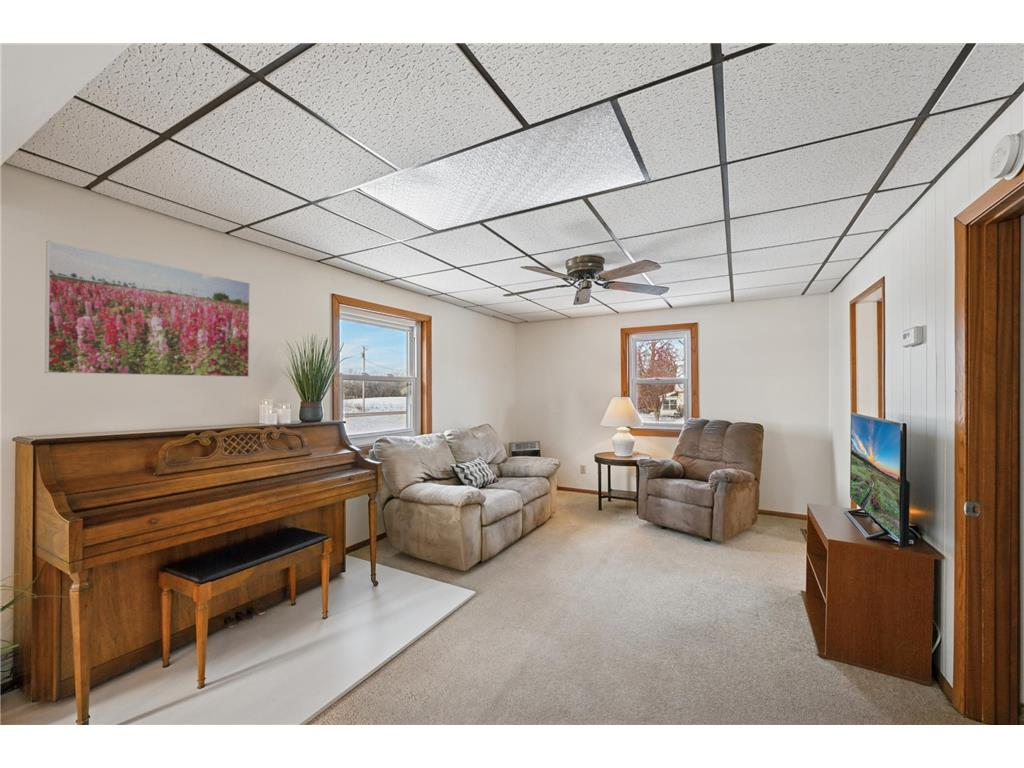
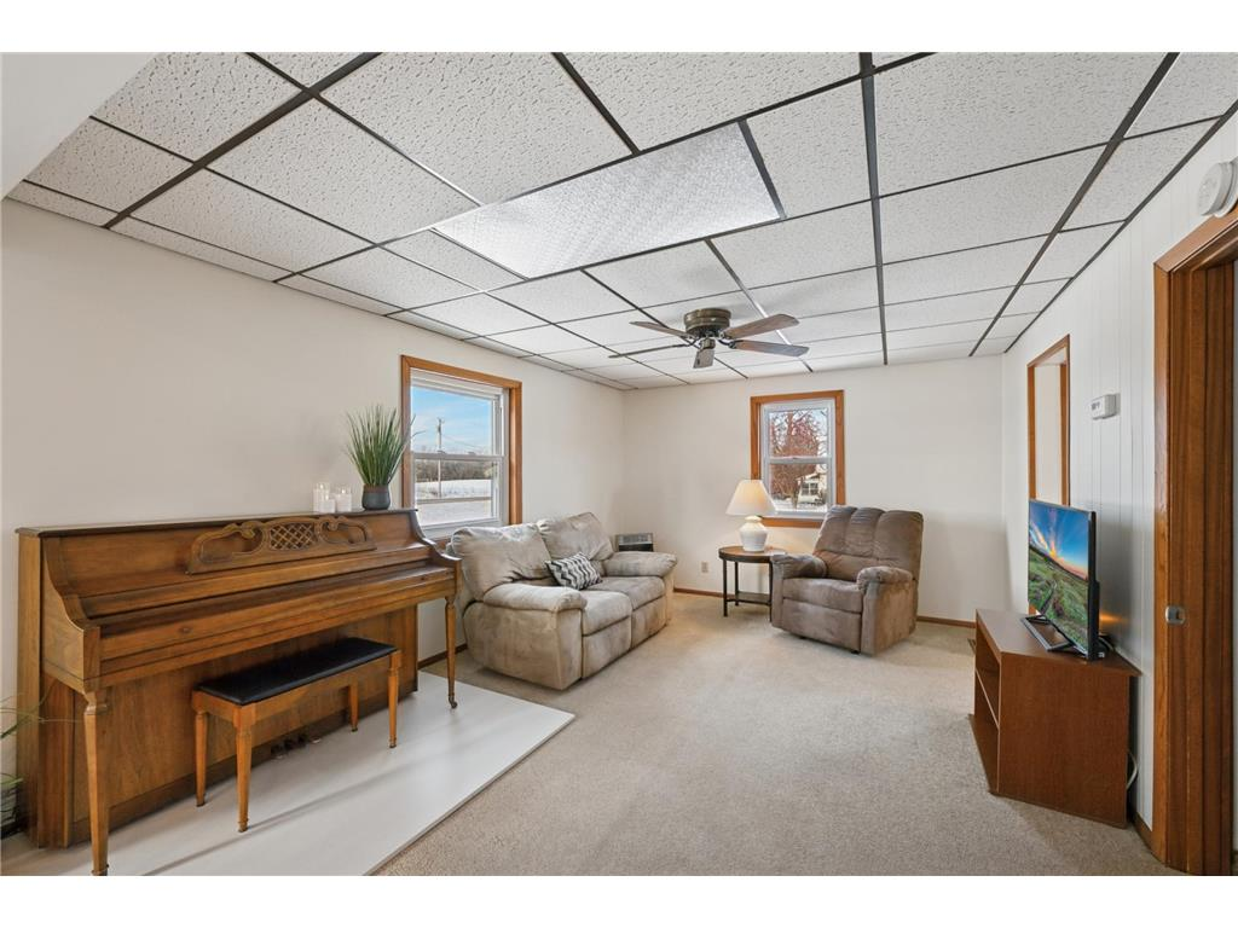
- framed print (164, 320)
